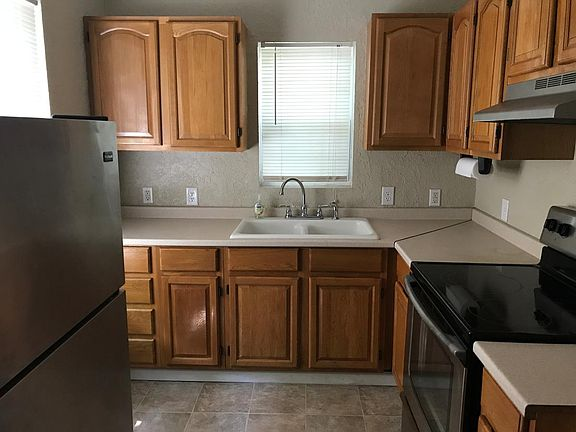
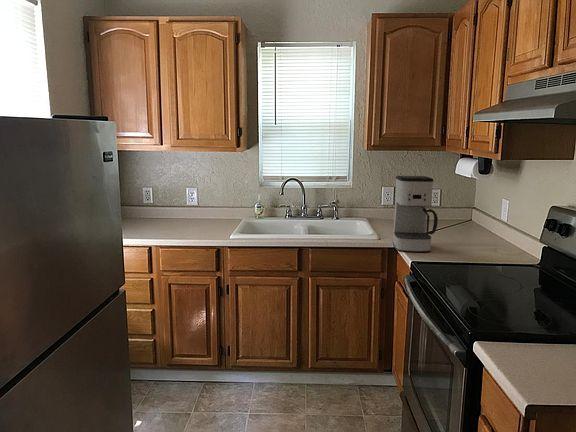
+ coffee maker (416, 212)
